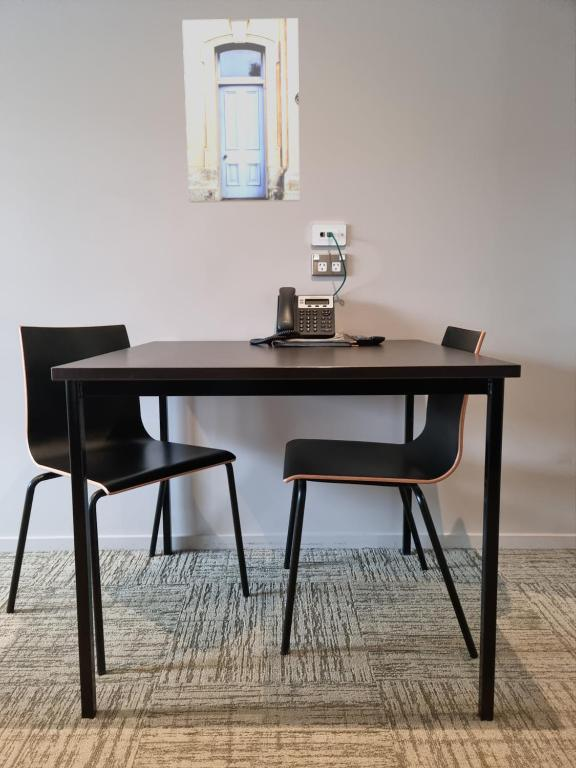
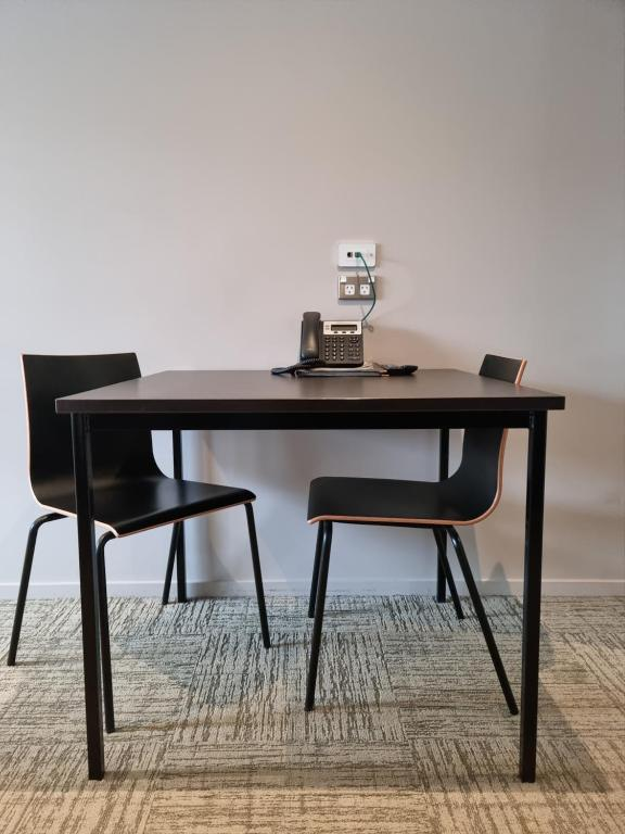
- wall art (242, 113)
